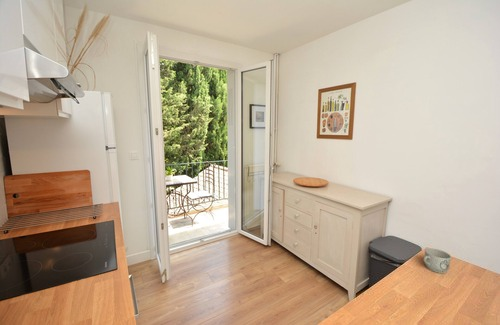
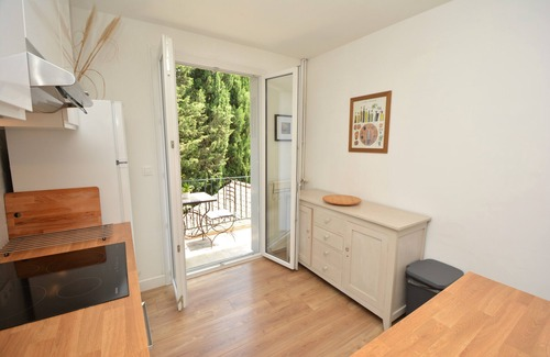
- mug (434, 261)
